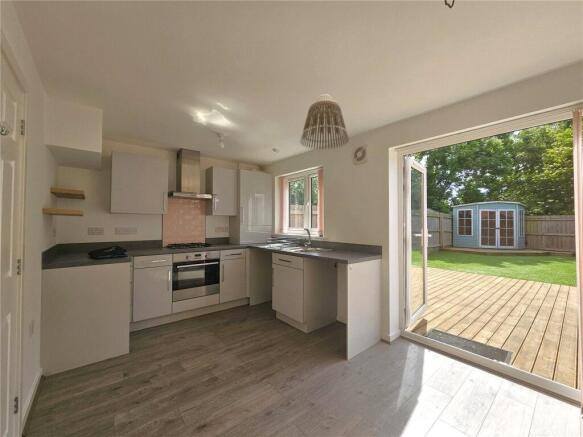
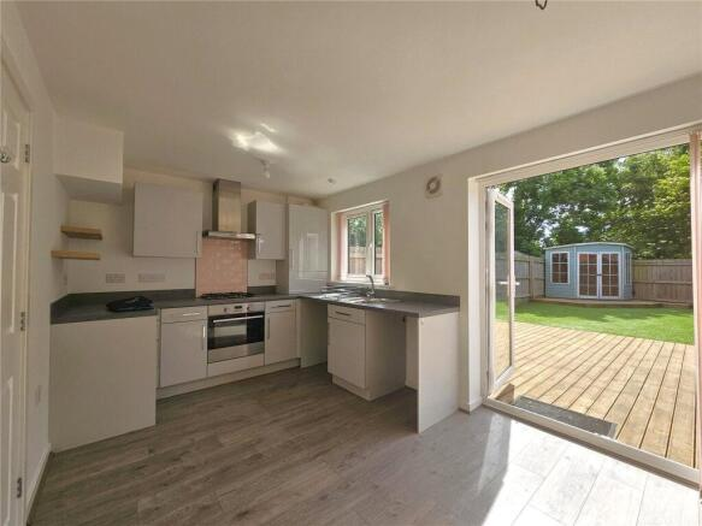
- lamp shade (323, 120)
